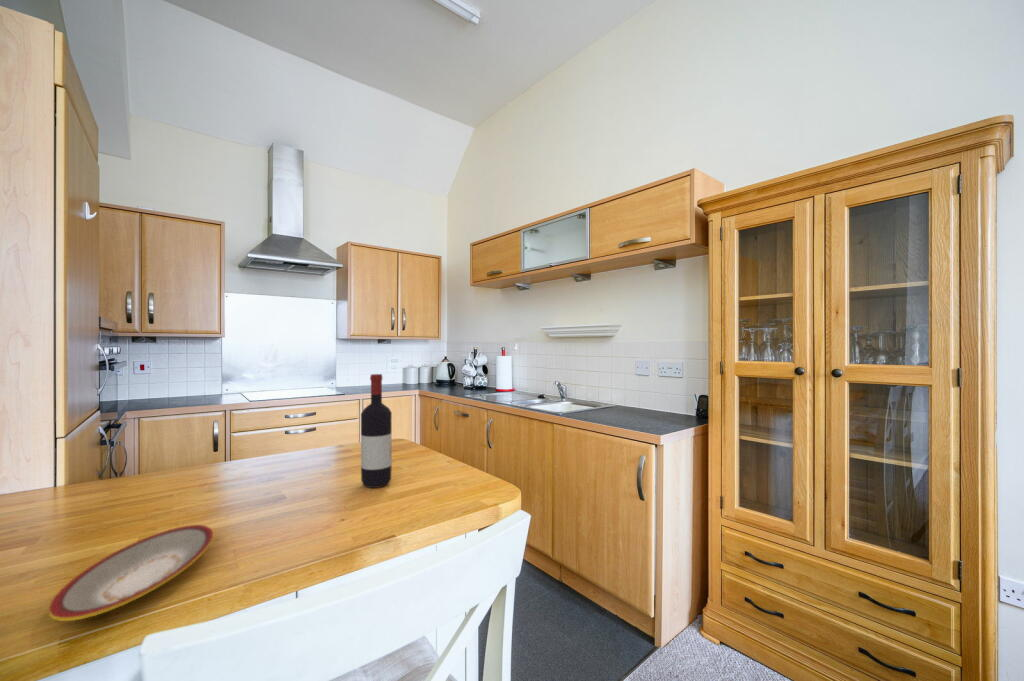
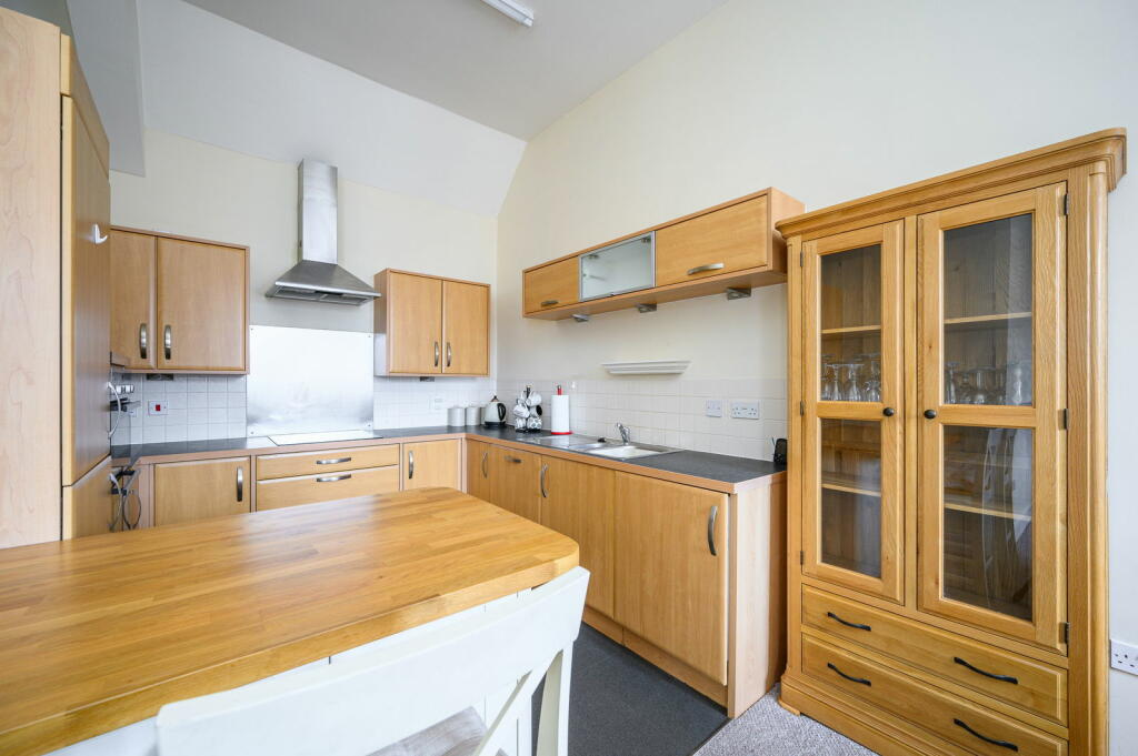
- plate (144, 569)
- wine bottle (376, 429)
